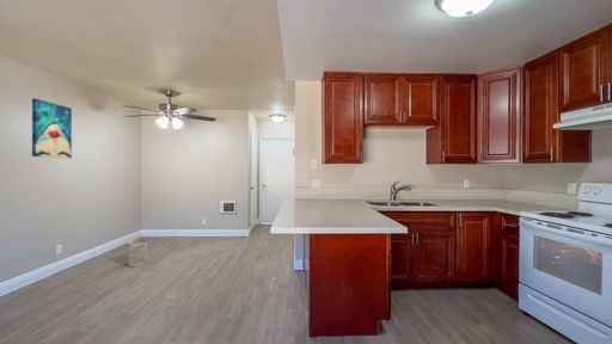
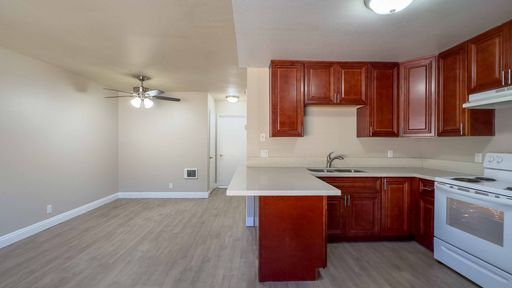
- wastebasket (136, 252)
- wall art (53, 130)
